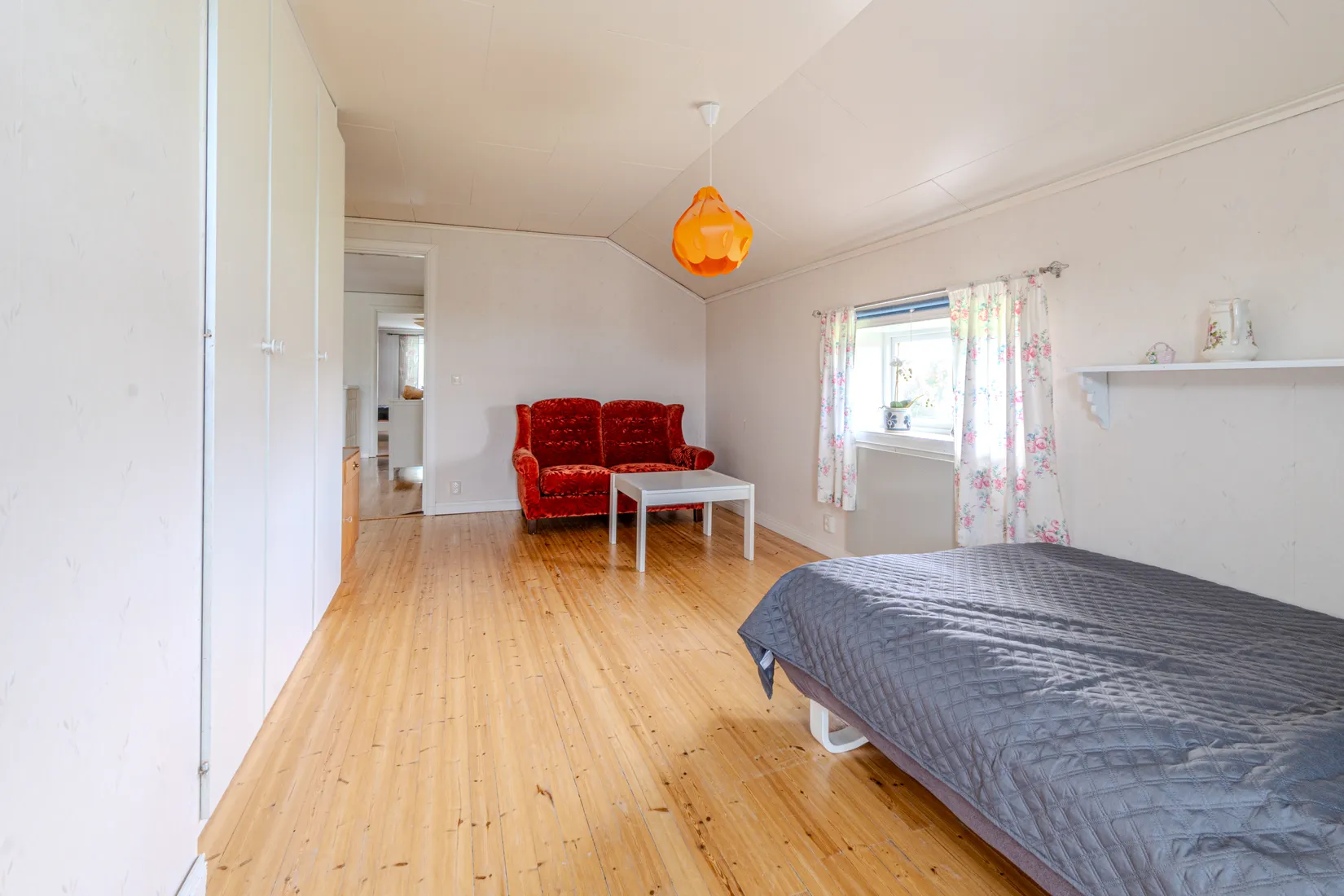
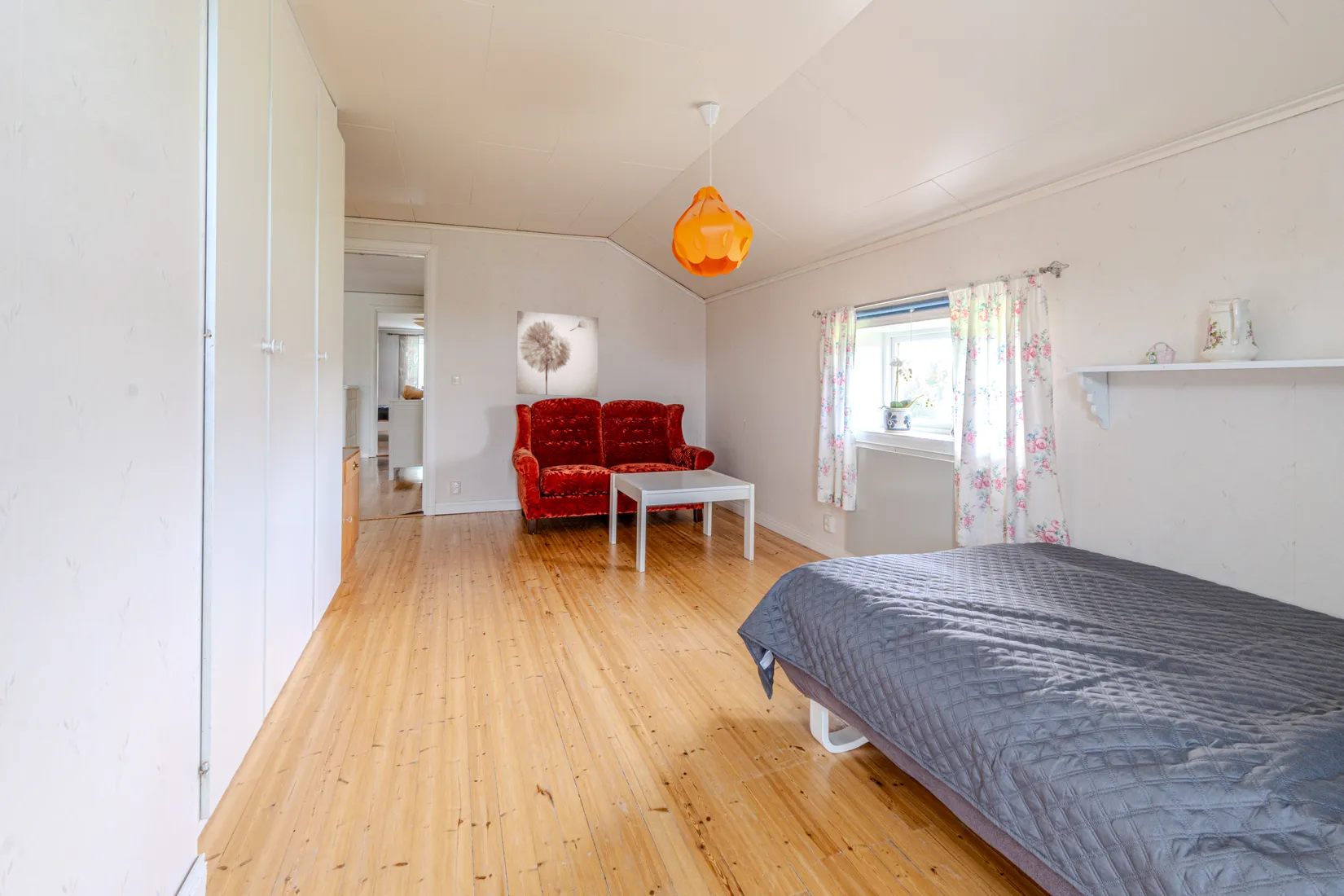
+ wall art (558, 354)
